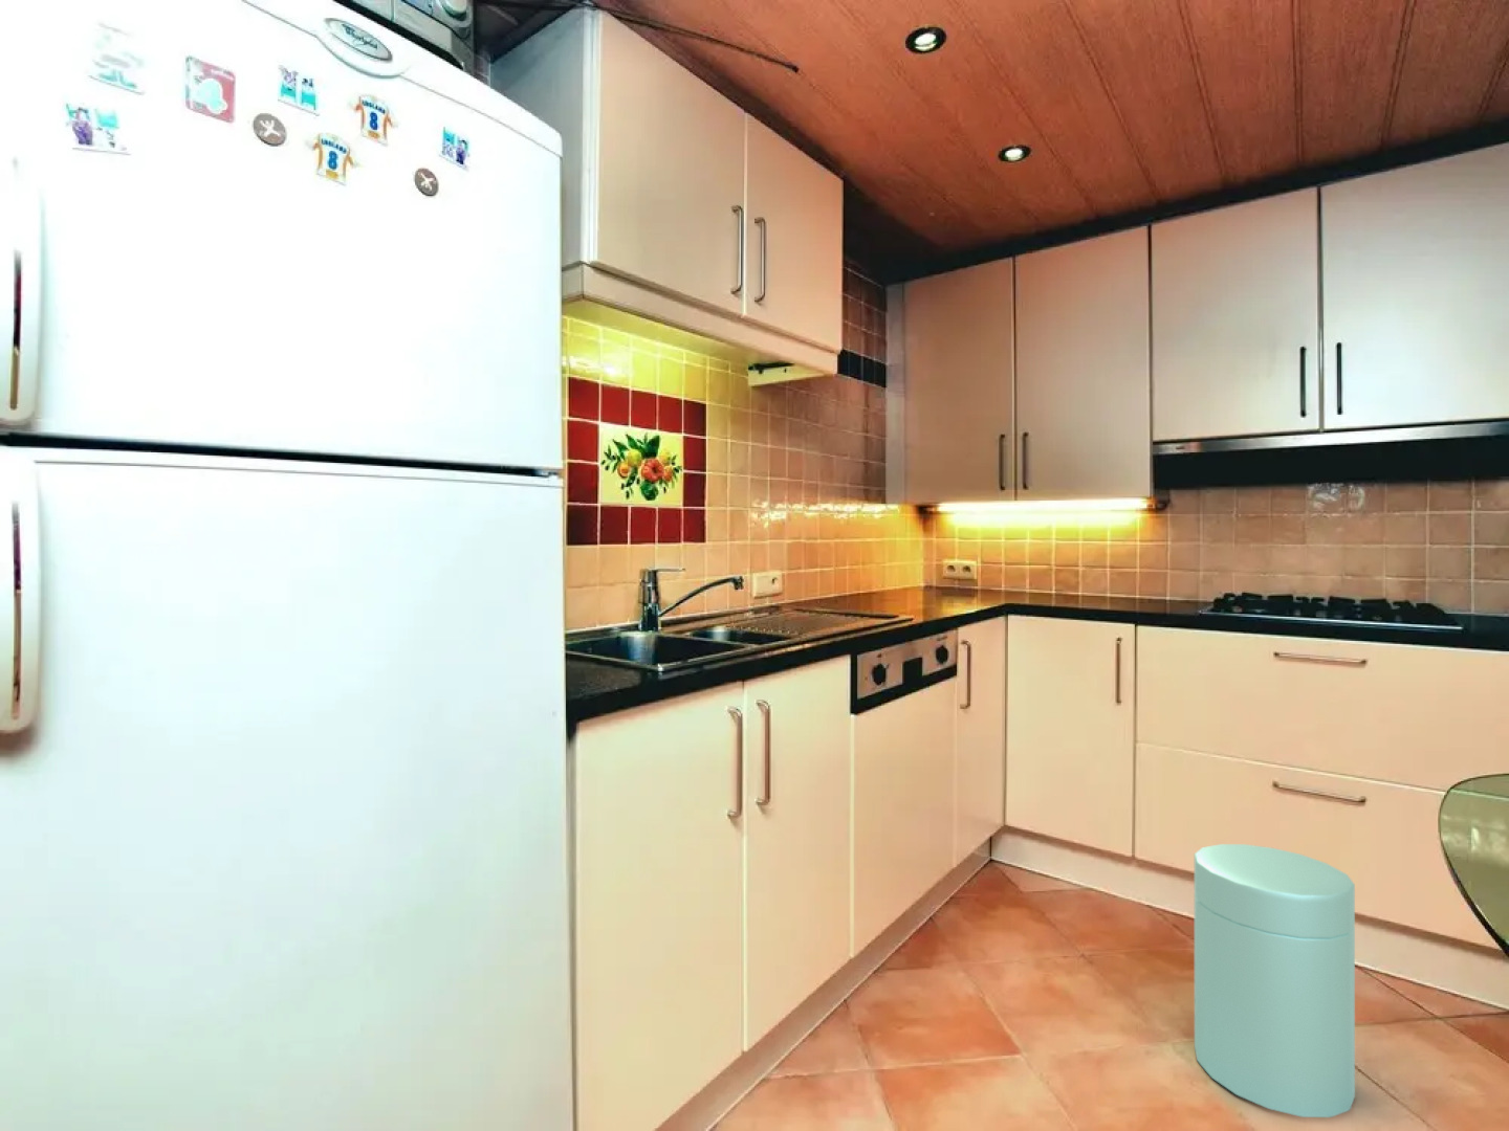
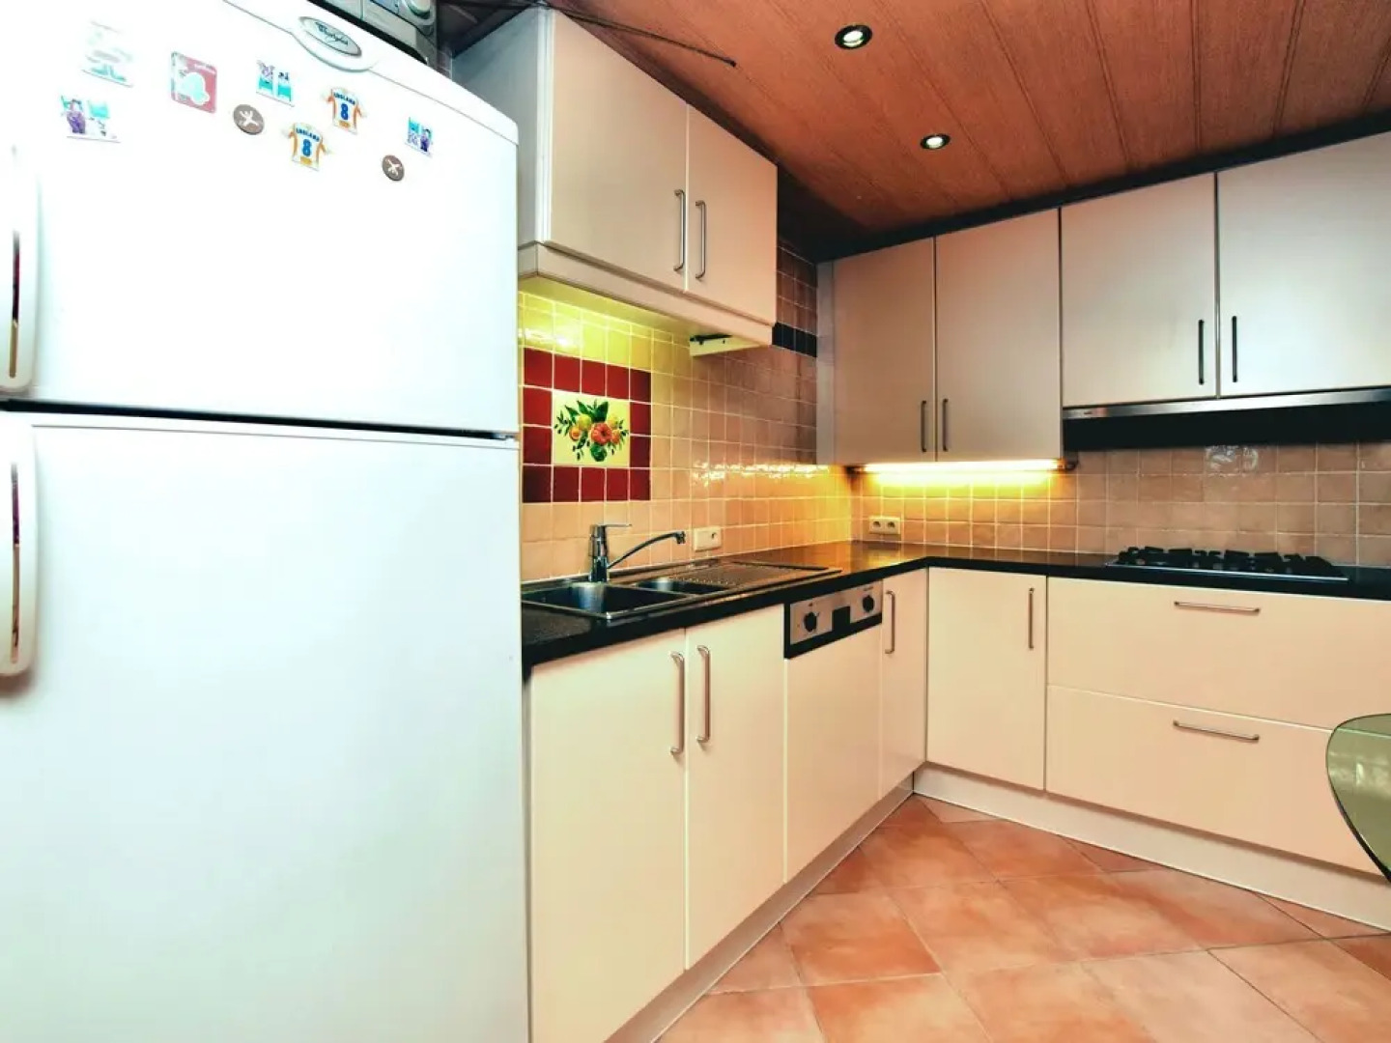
- trash can (1265, 960)
